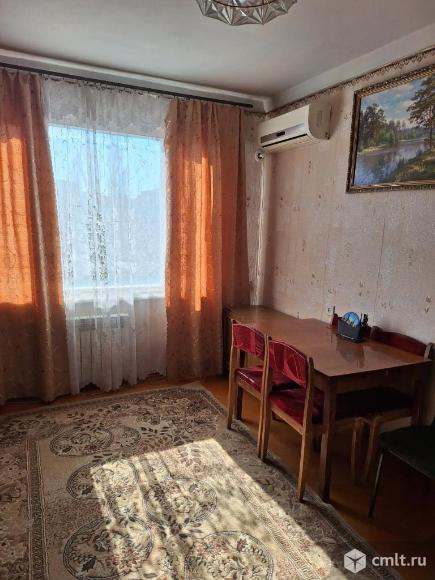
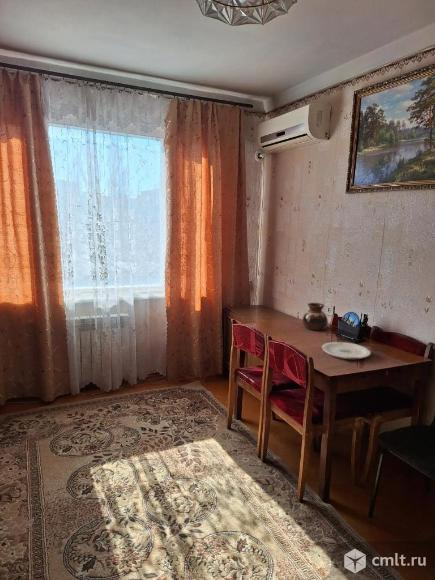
+ plate (345, 351)
+ vase (315, 316)
